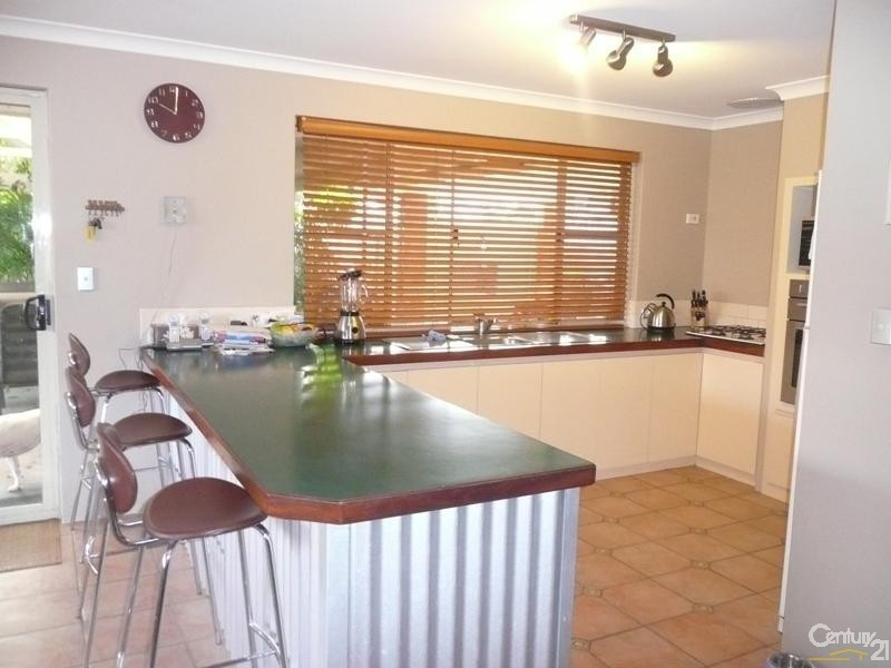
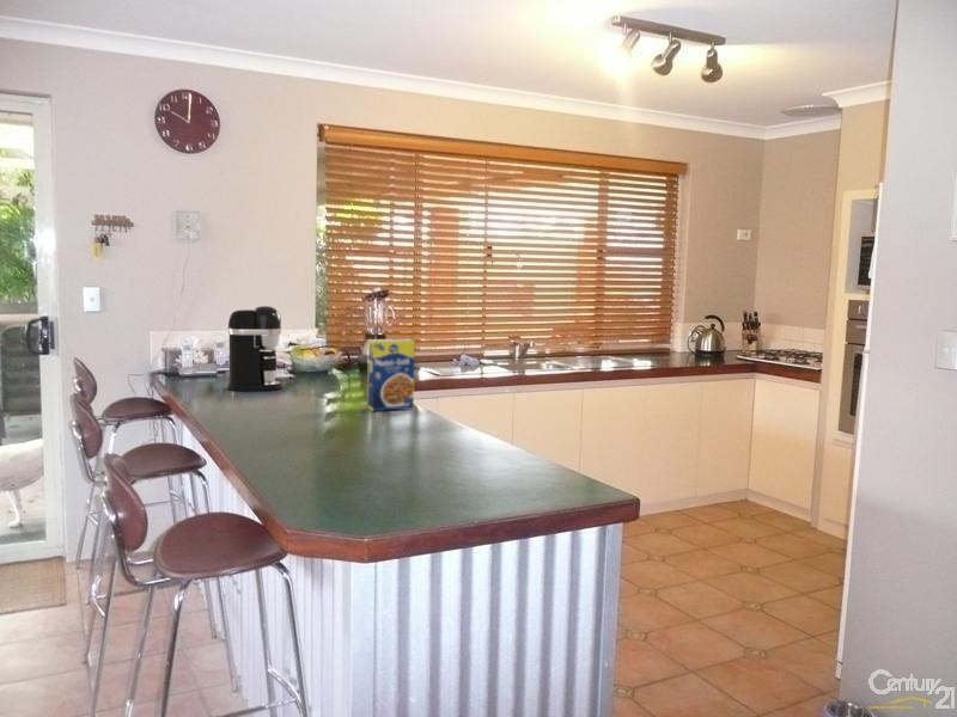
+ coffee maker (255, 347)
+ legume (390, 374)
